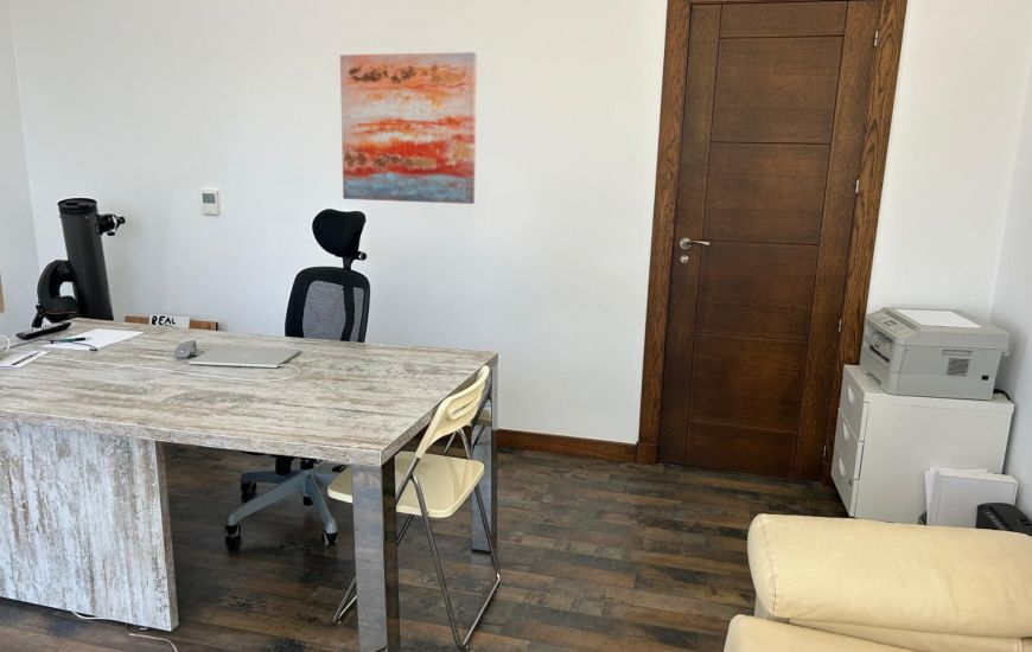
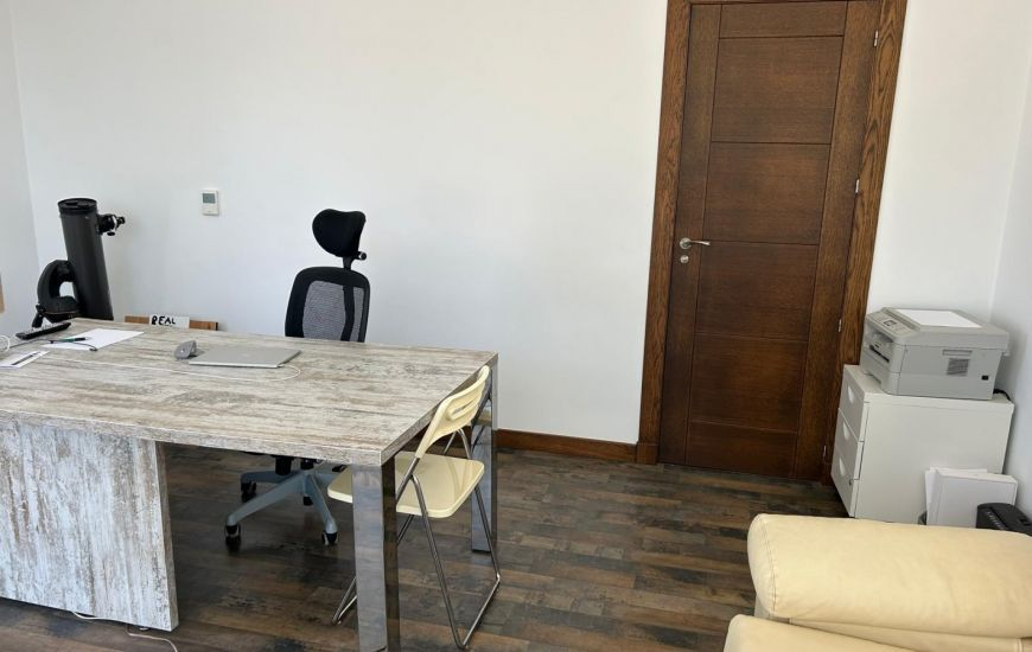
- wall art (407, 128)
